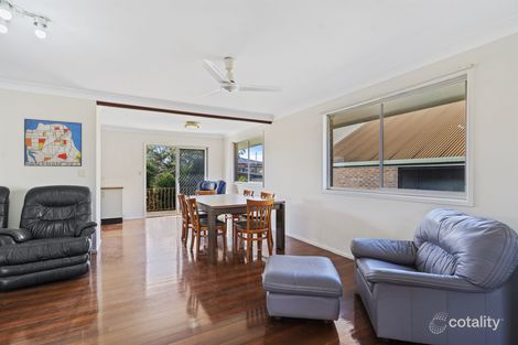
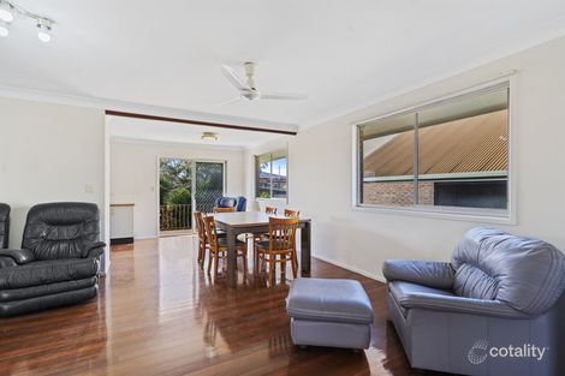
- wall art (54, 143)
